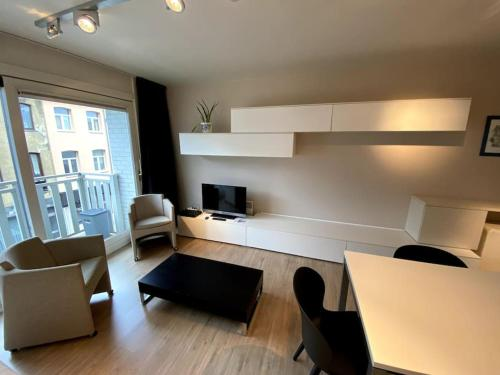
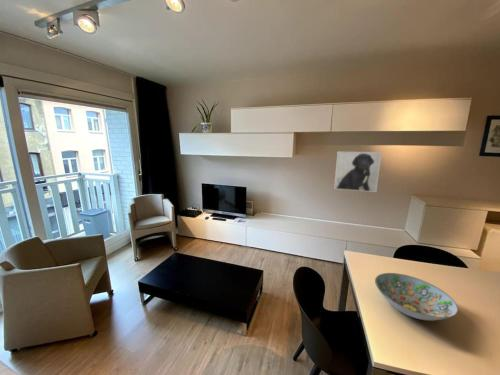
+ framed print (356, 171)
+ decorative bowl (411, 300)
